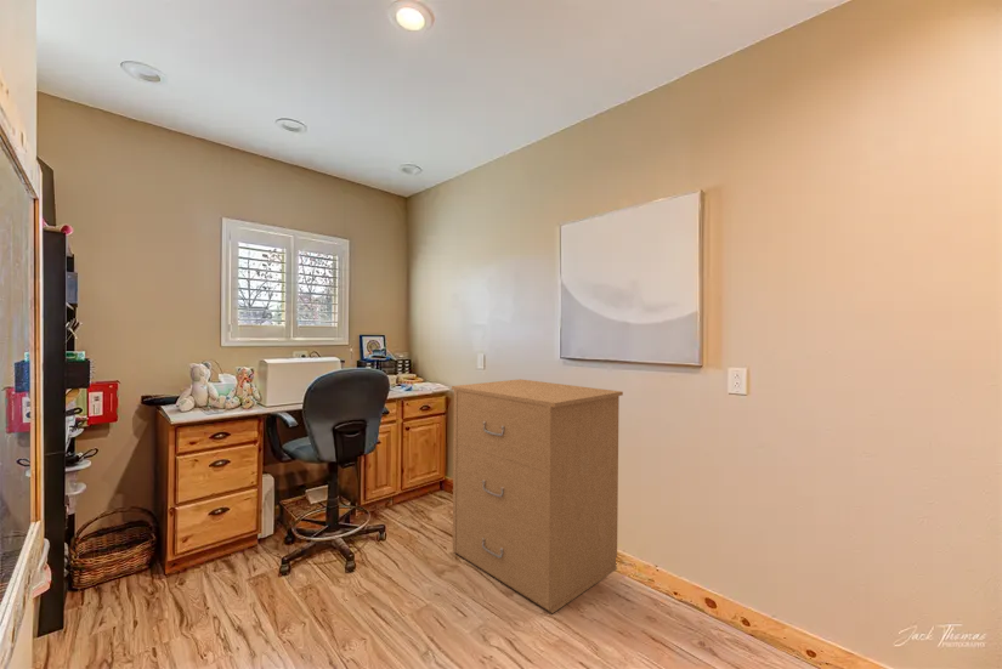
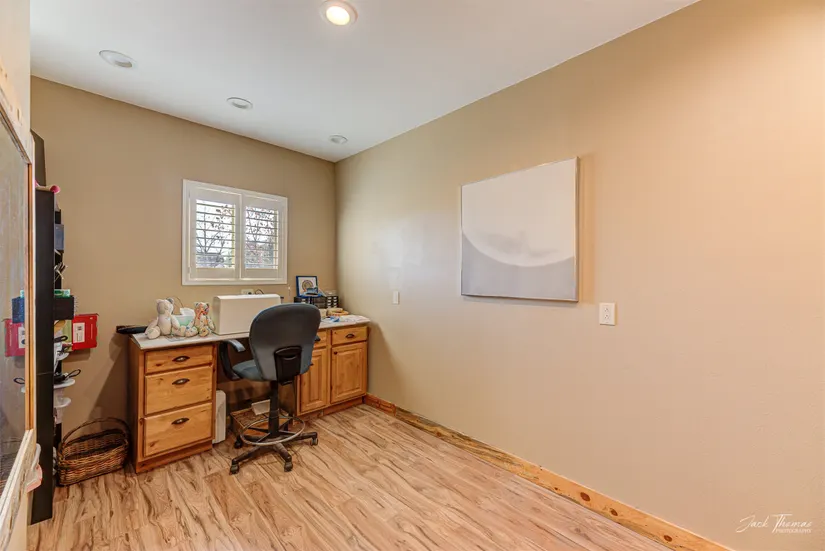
- filing cabinet (532, 475)
